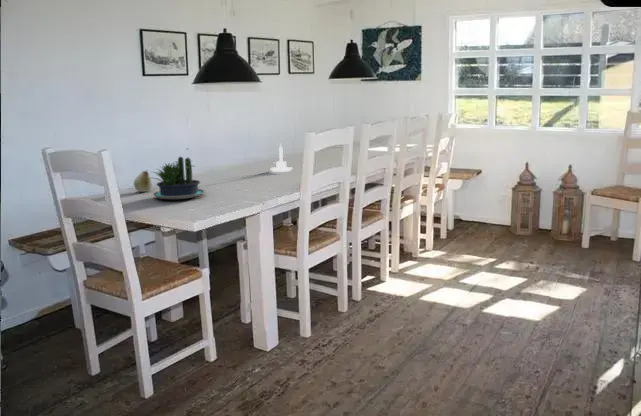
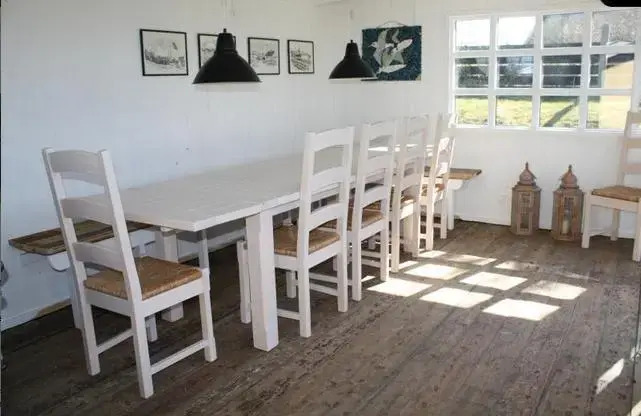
- fruit (142, 180)
- candle holder (281, 157)
- potted plant (176, 177)
